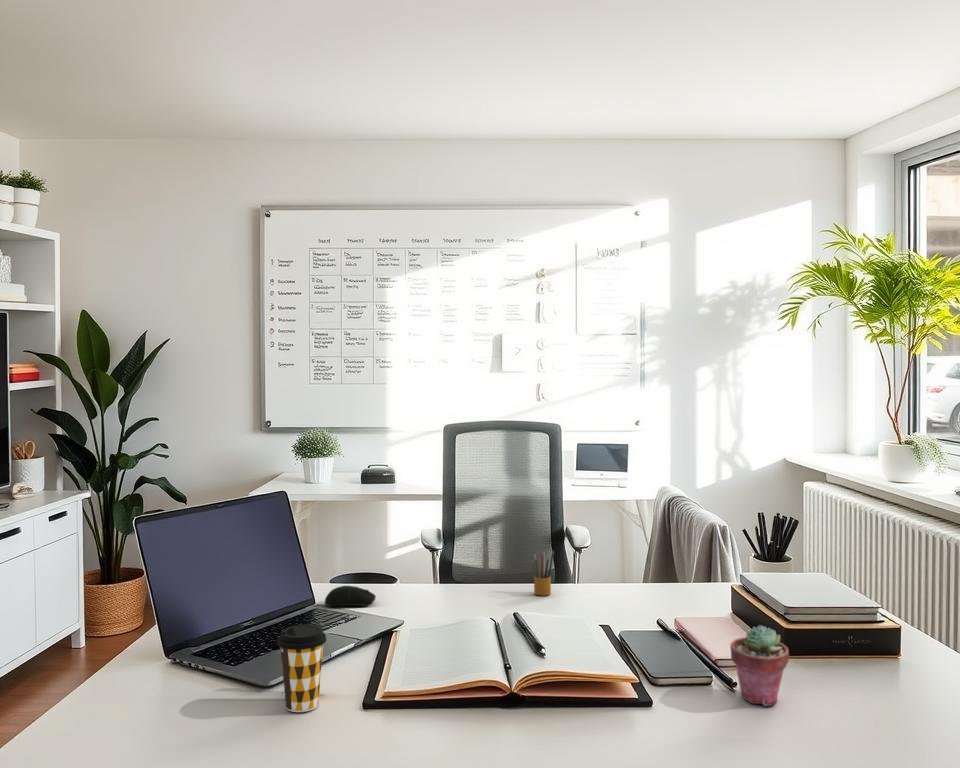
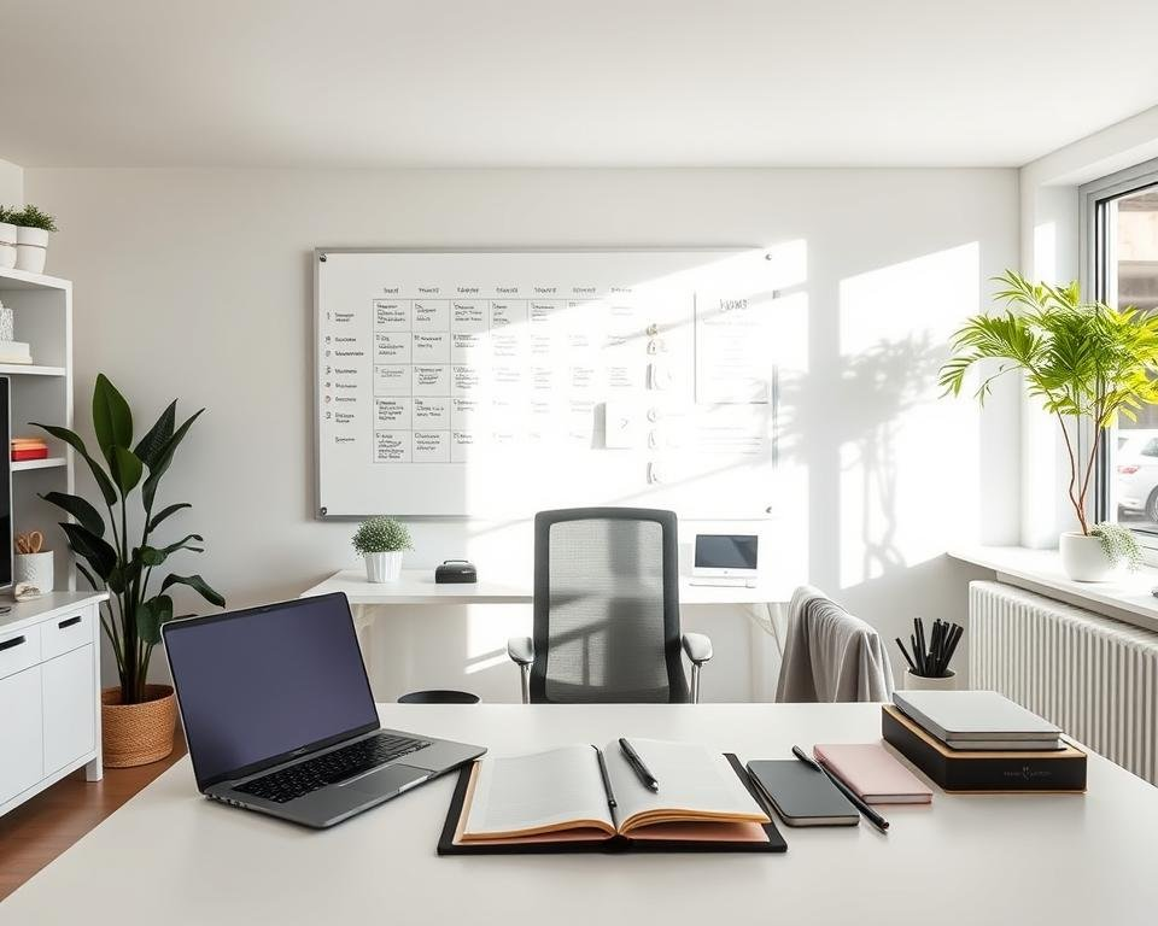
- computer mouse (350, 594)
- coffee cup (302, 668)
- potted succulent (759, 661)
- pencil box (543, 572)
